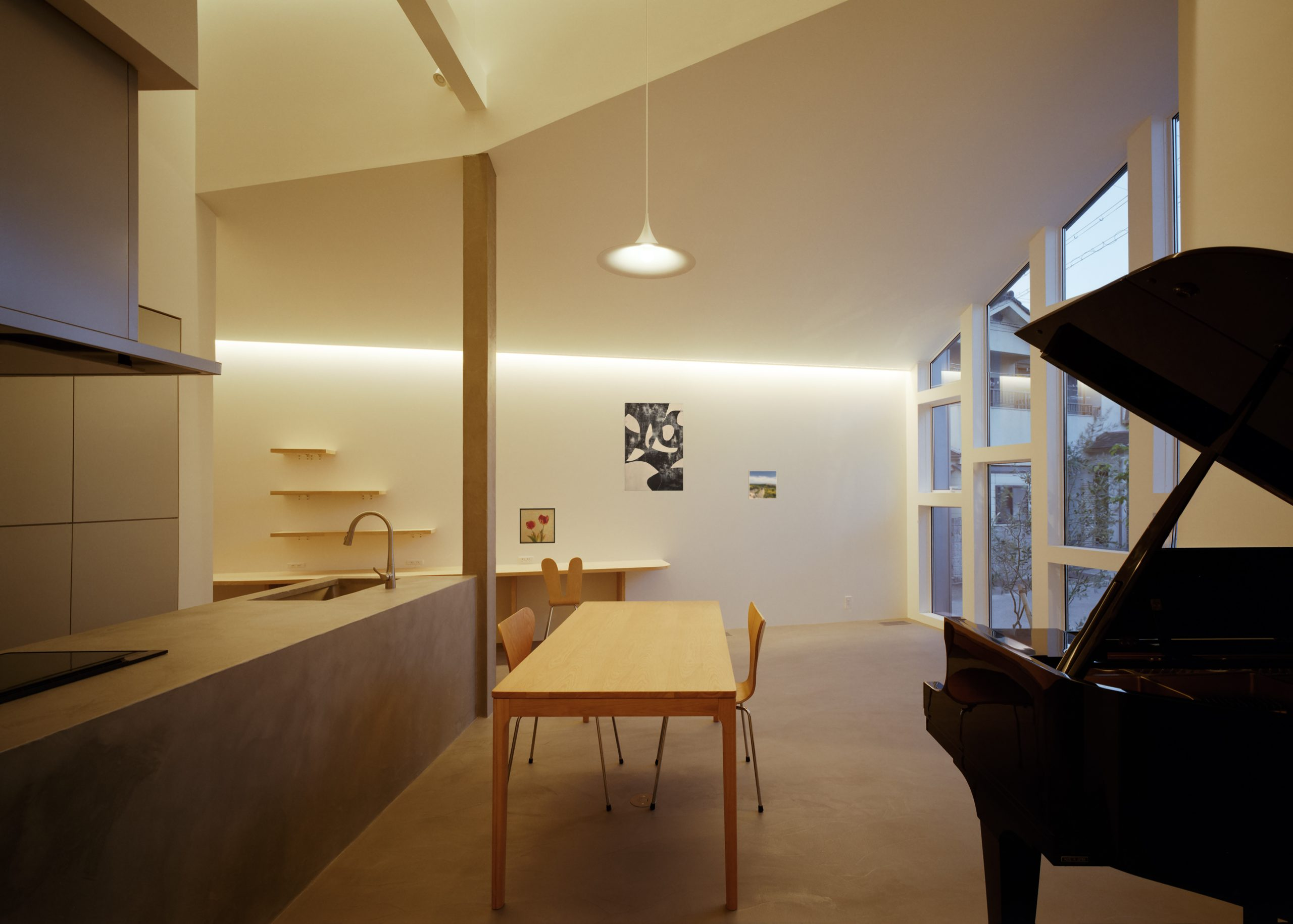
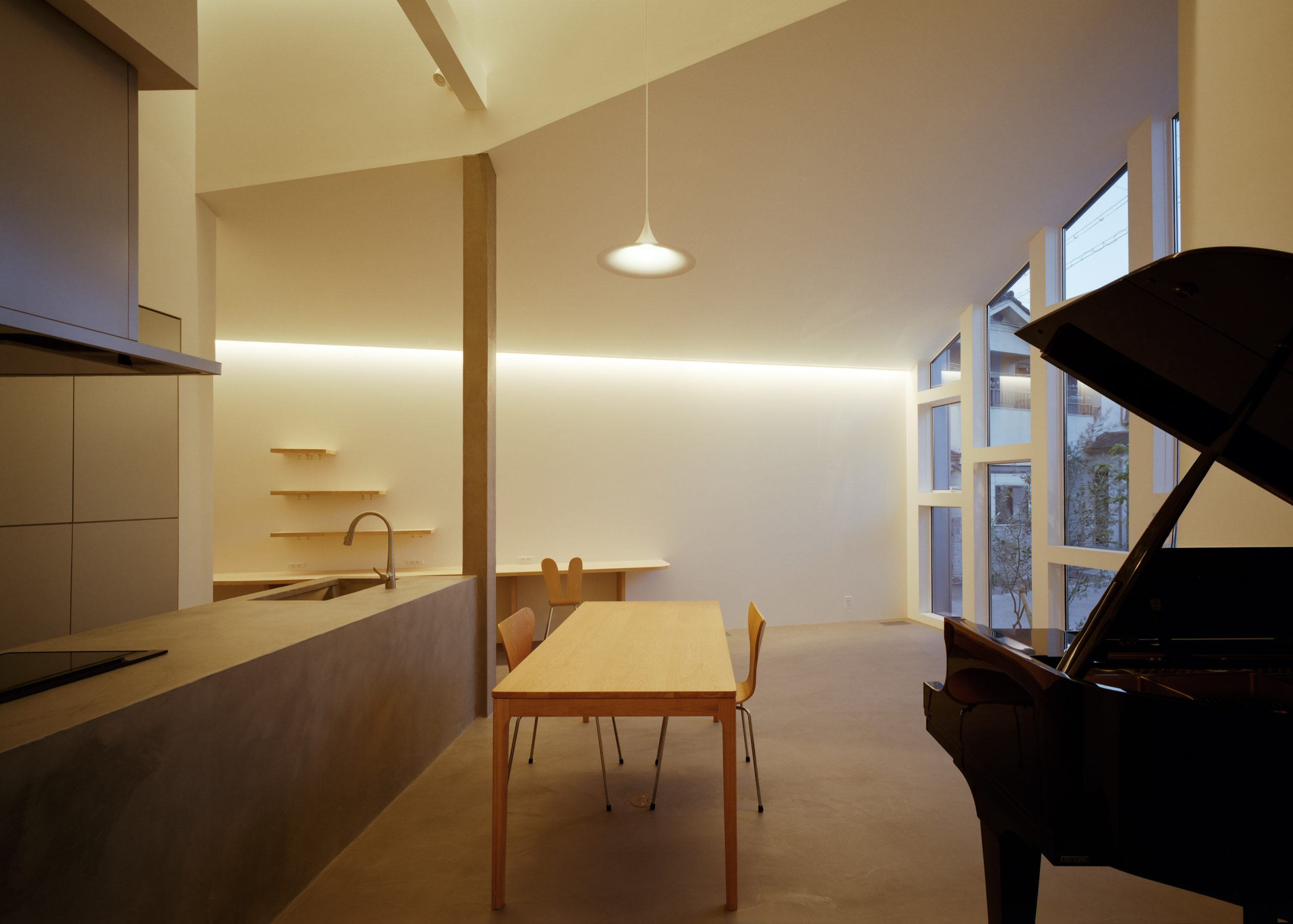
- wall art (537, 525)
- wall art (654, 447)
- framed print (762, 484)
